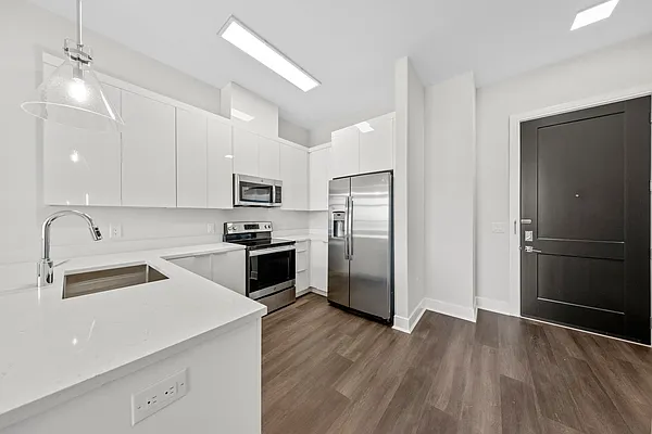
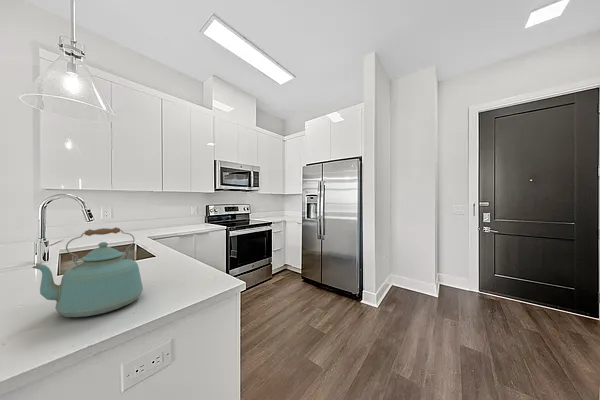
+ kettle (94, 267)
